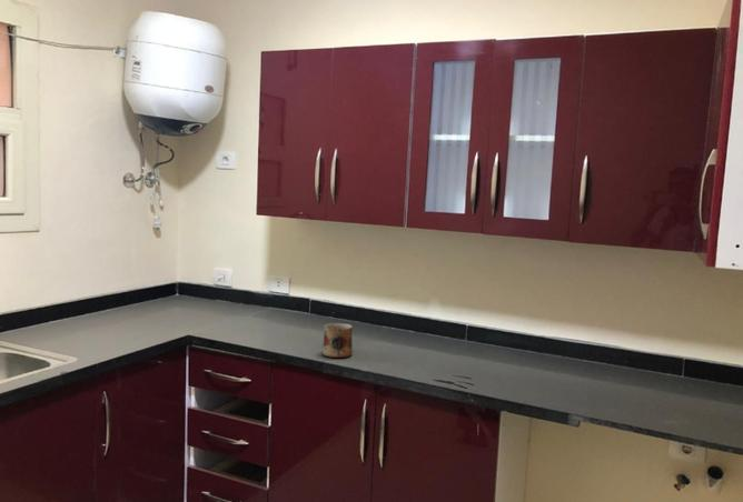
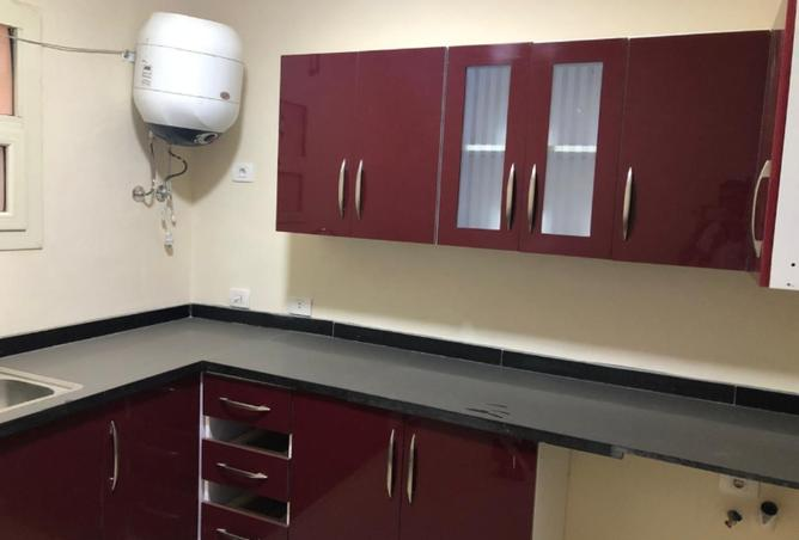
- mug (338, 339)
